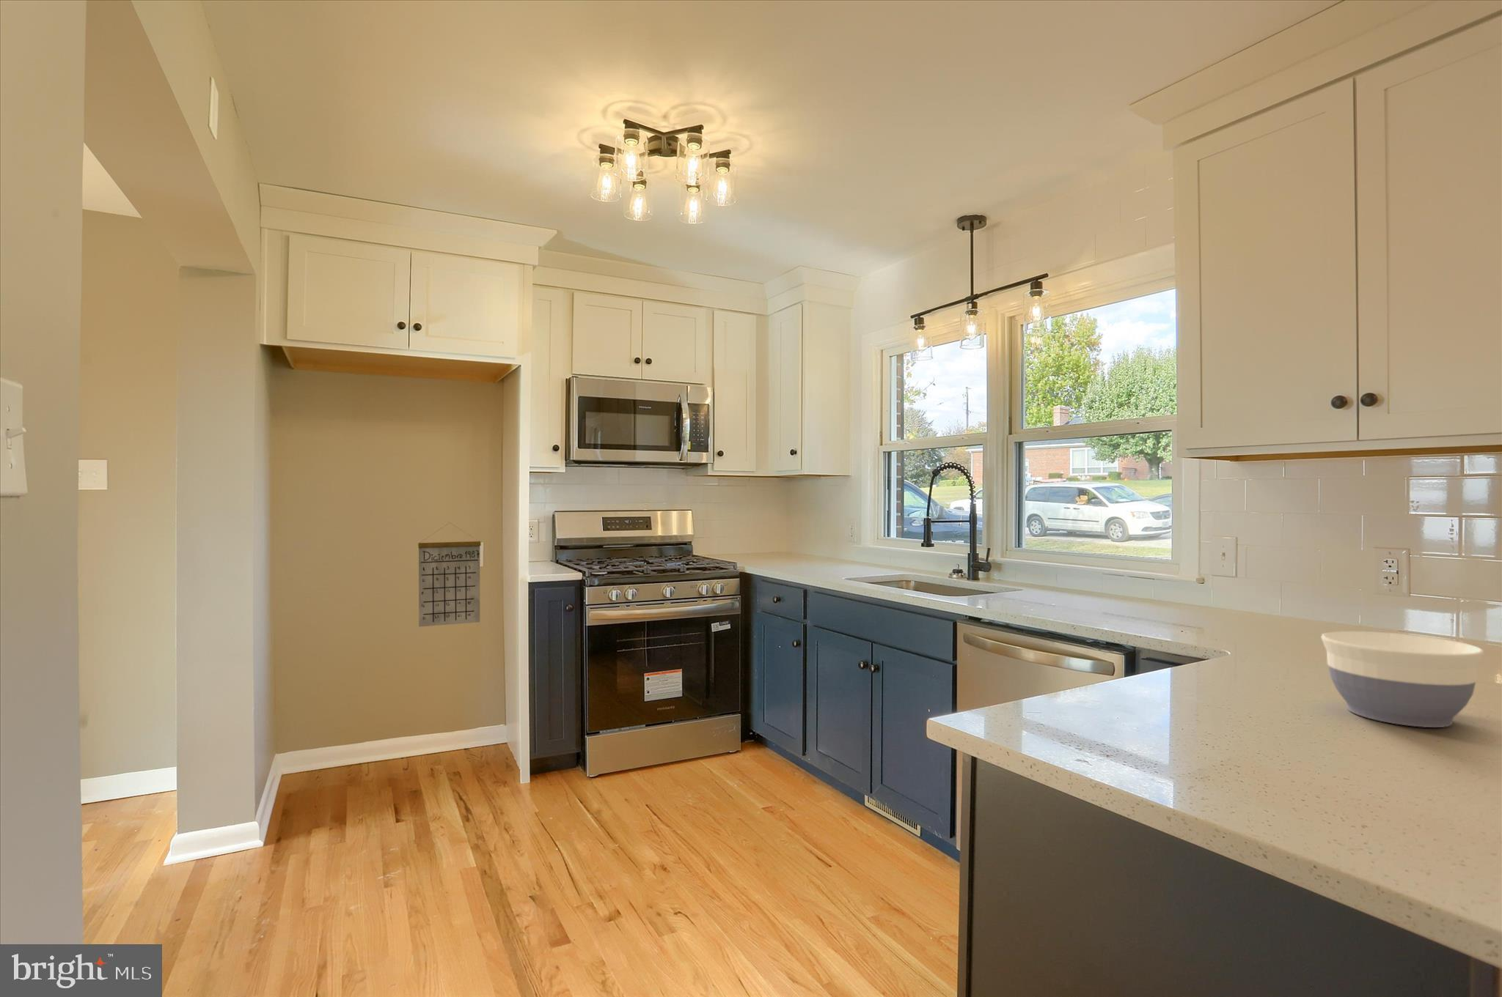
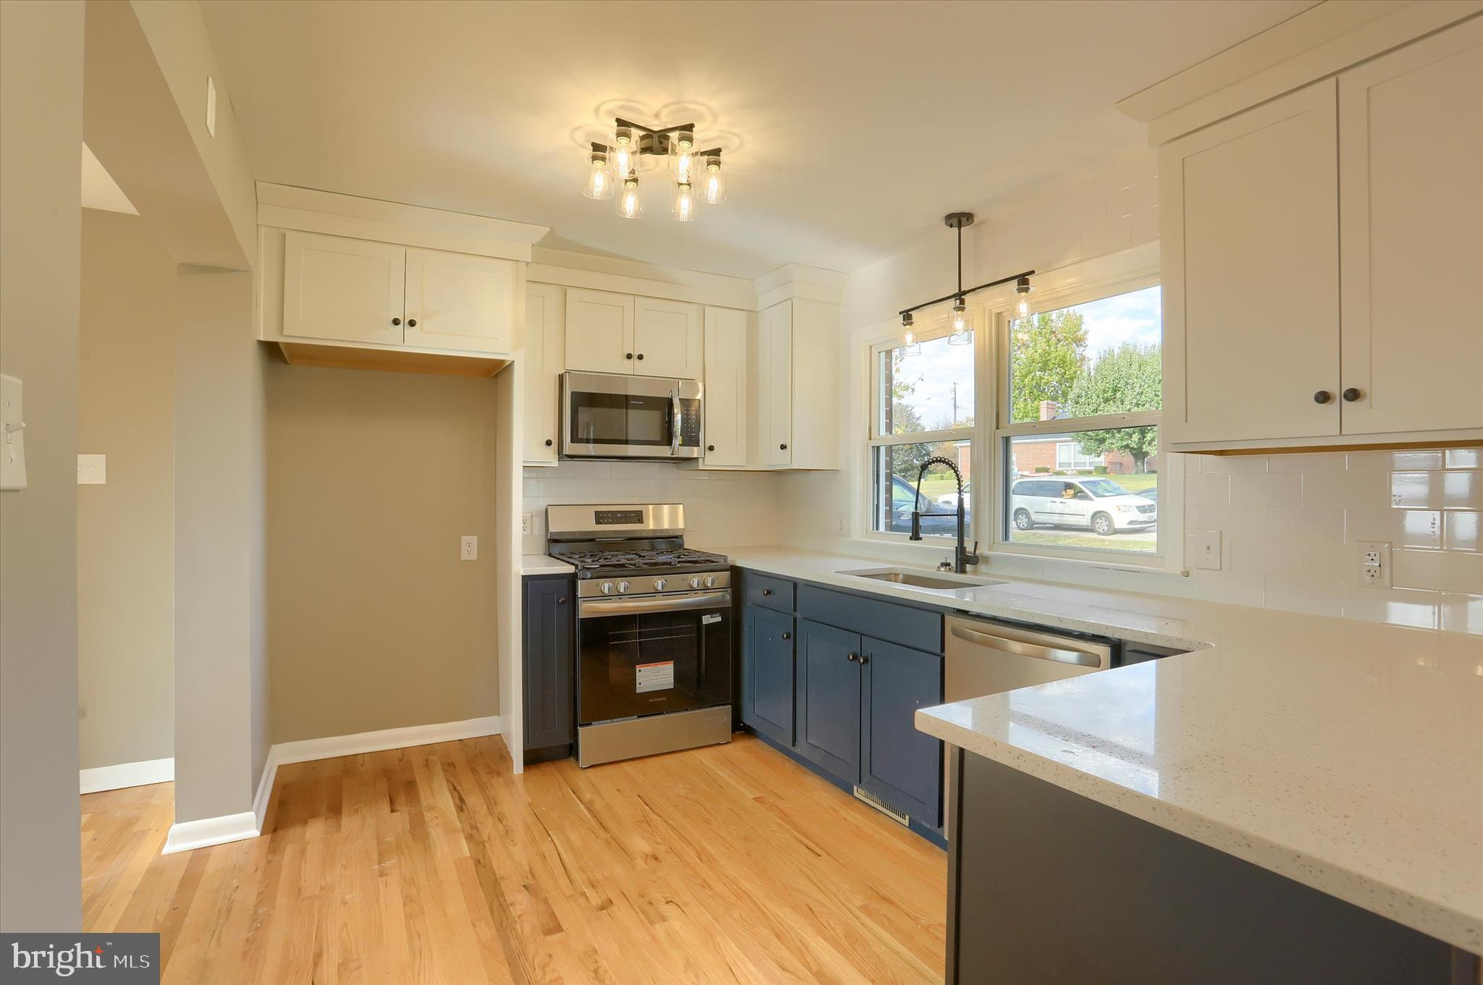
- bowl (1397, 679)
- calendar (450, 573)
